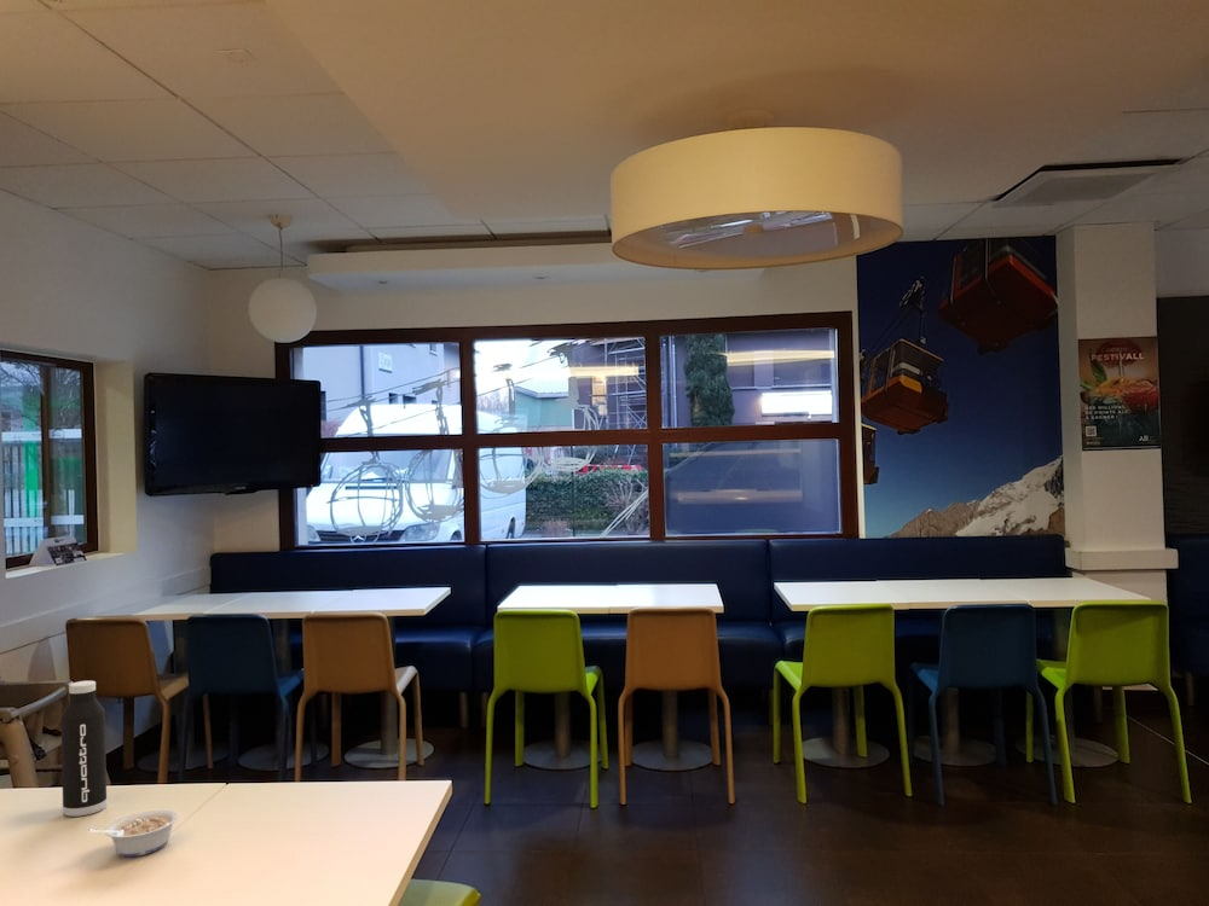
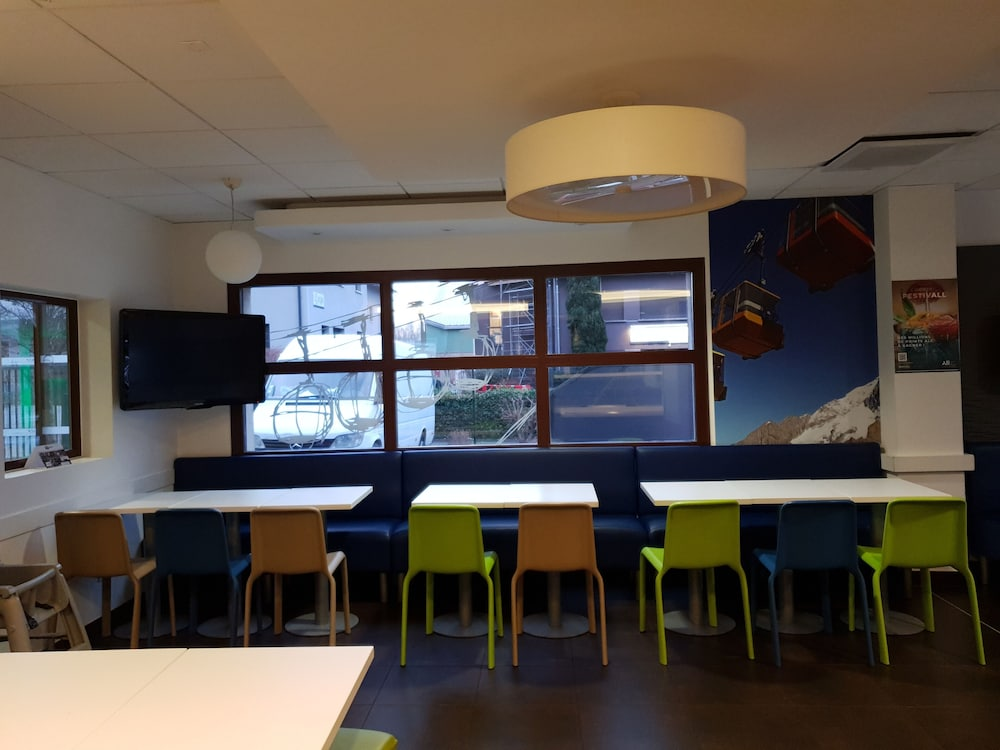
- legume (140, 834)
- water bottle (83, 745)
